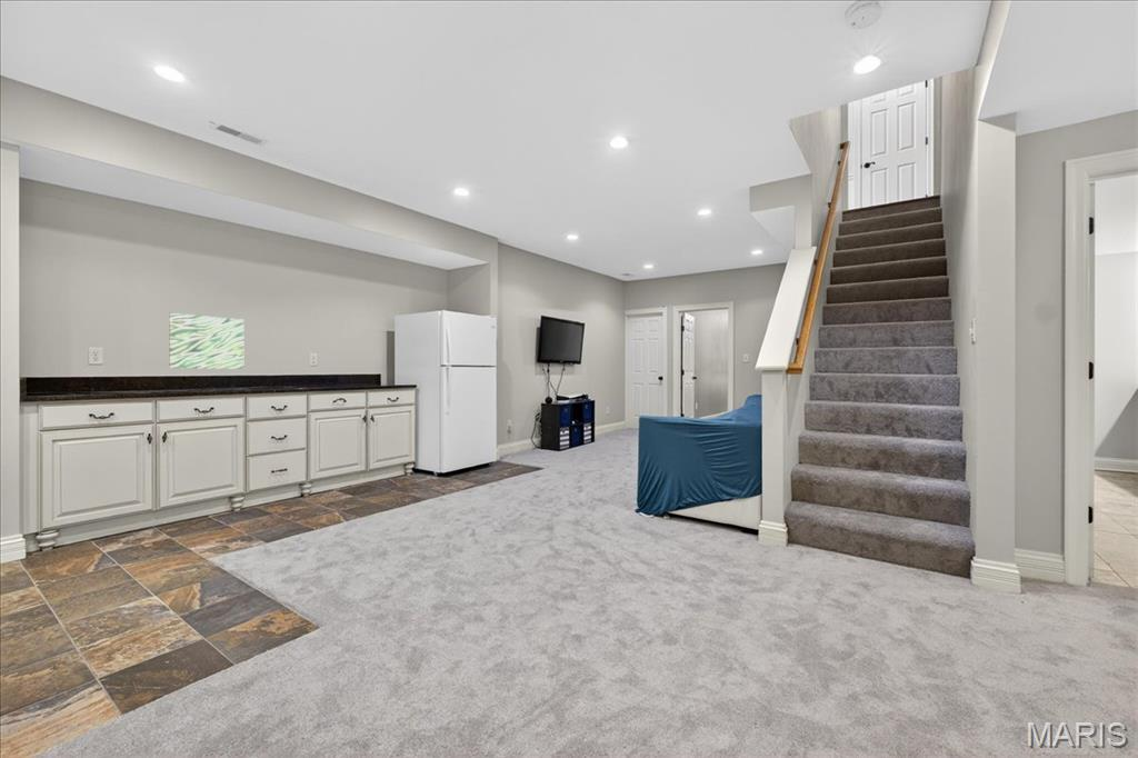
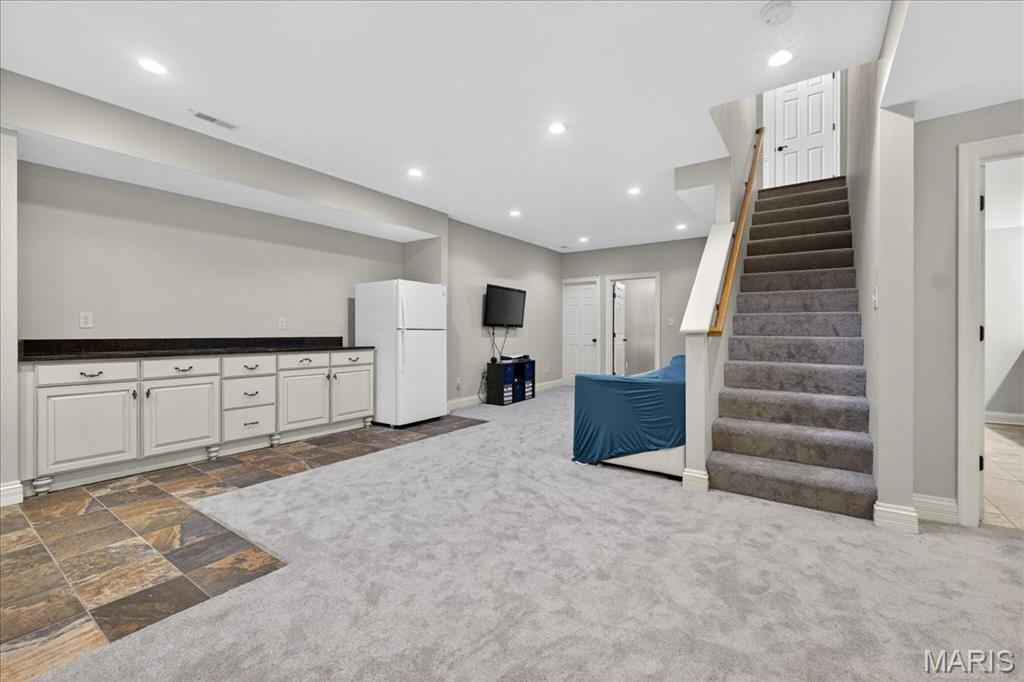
- wall art (208, 342)
